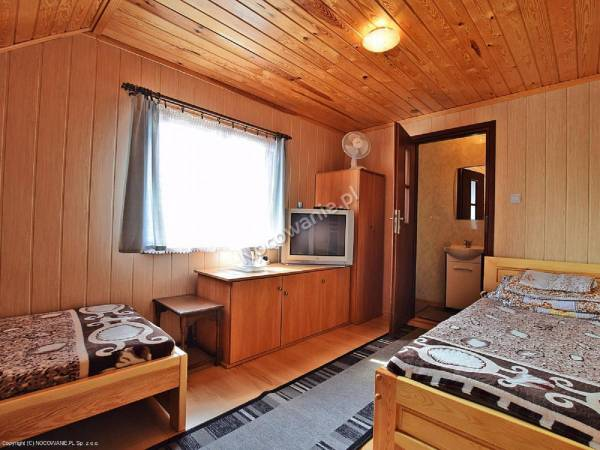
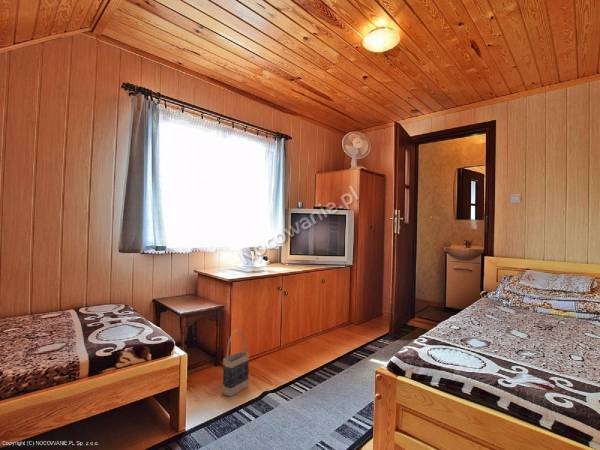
+ bag (236, 359)
